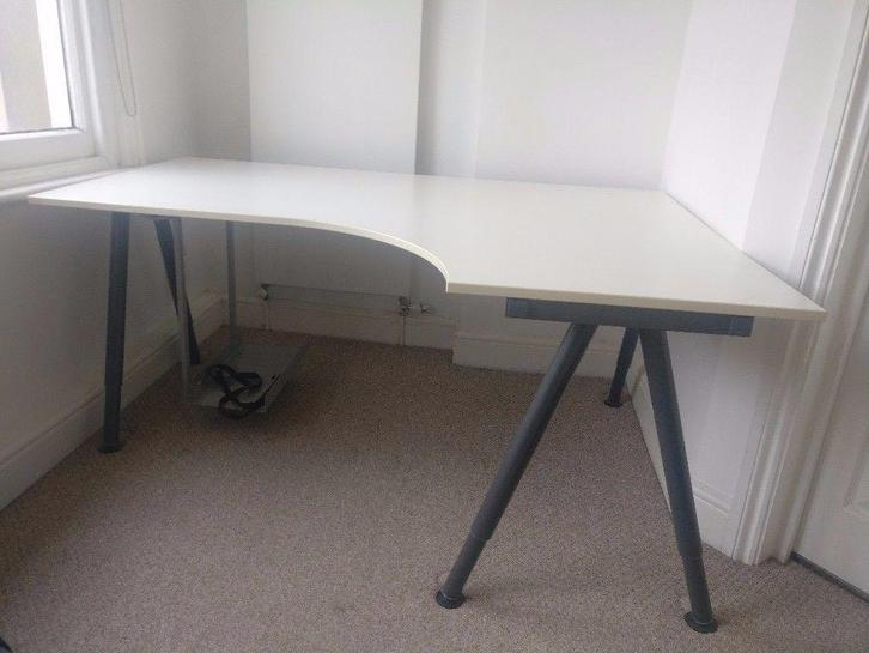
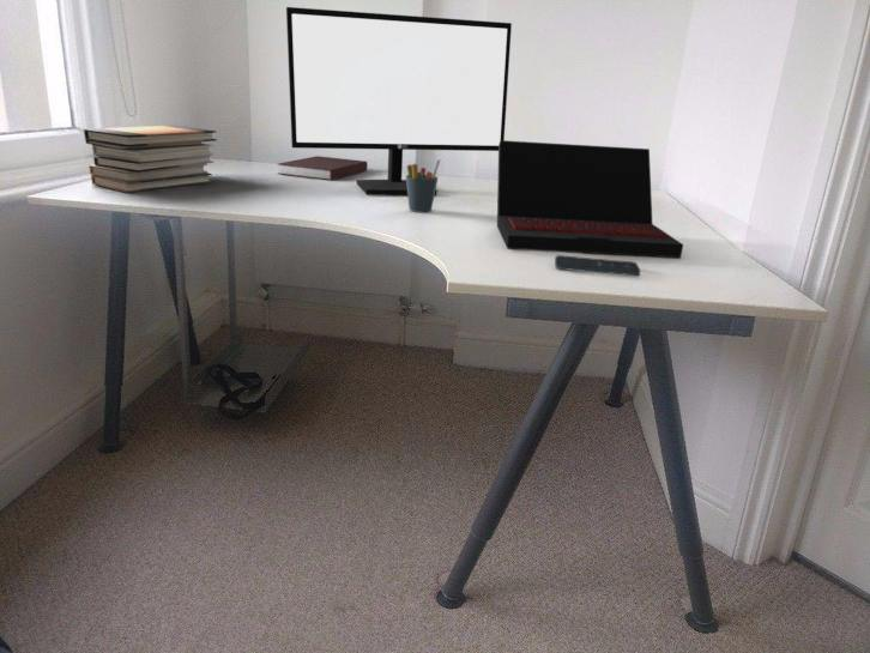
+ smartphone (596, 265)
+ monitor (399, 105)
+ book stack (155, 156)
+ pen holder (421, 185)
+ notebook (324, 167)
+ laptop (582, 194)
